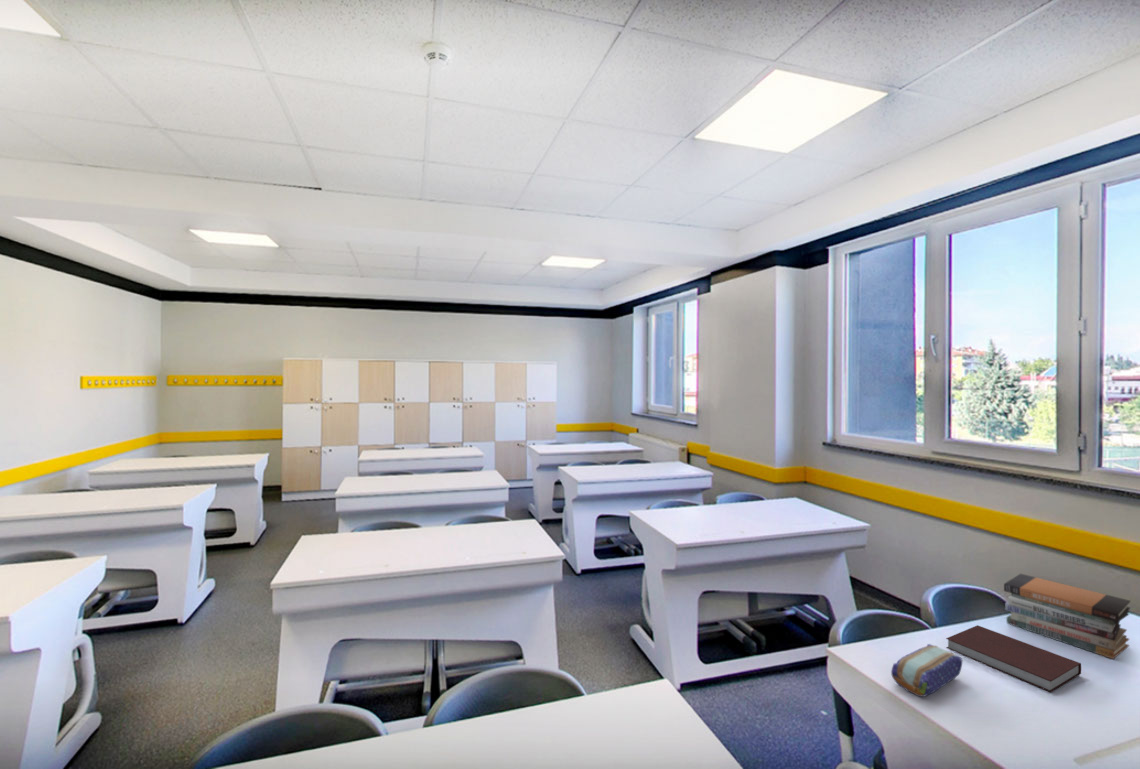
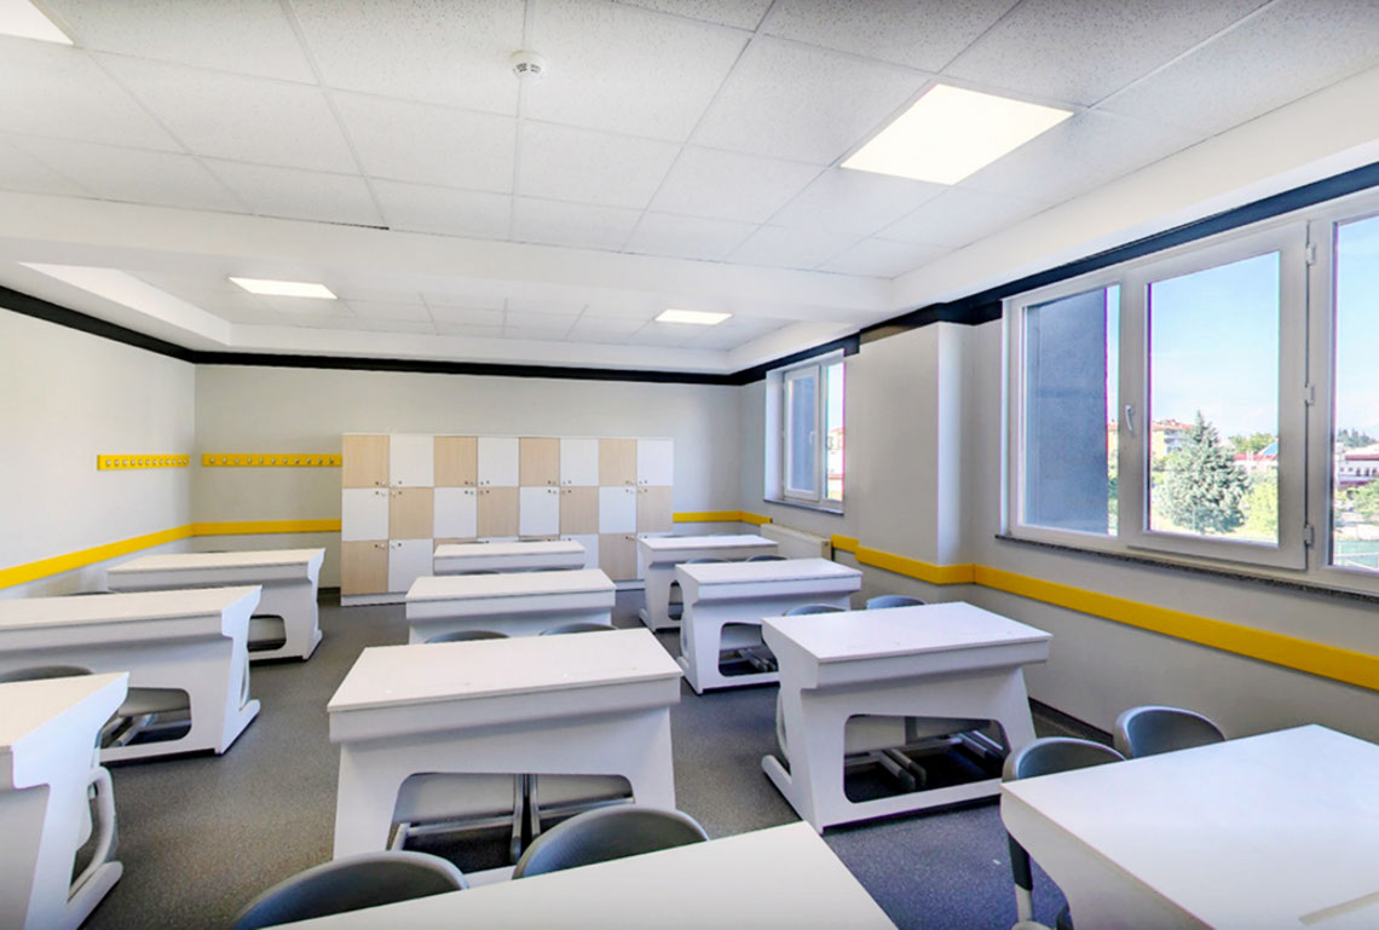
- pencil case (926, 668)
- book stack (1063, 612)
- notebook (1010, 655)
